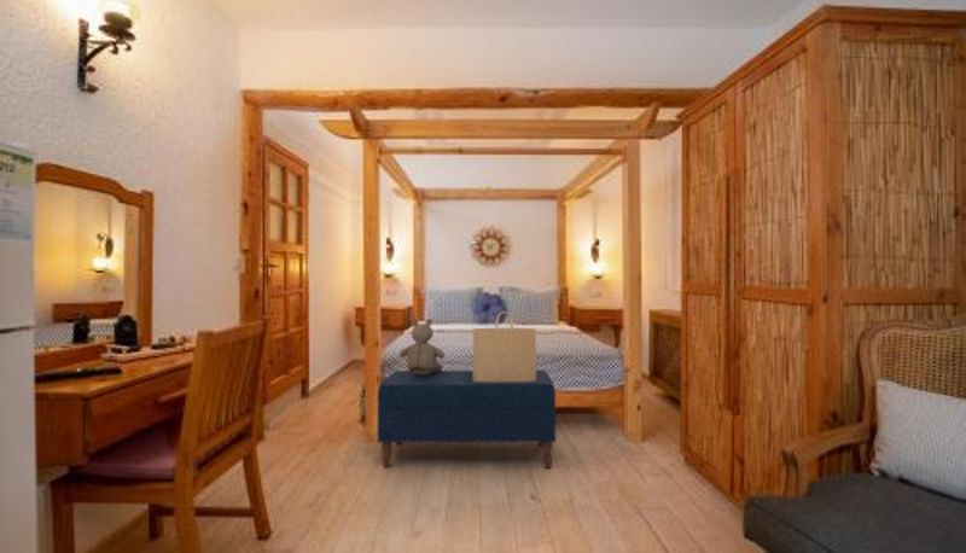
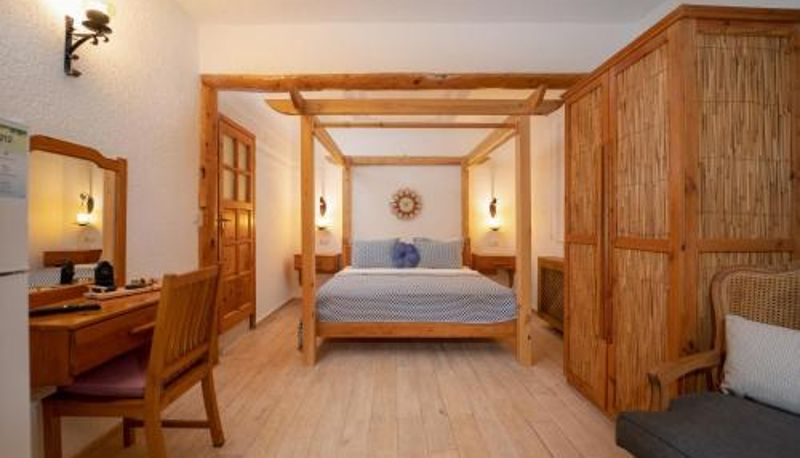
- bench (467, 415)
- tote bag (504, 345)
- stuffed bear (424, 345)
